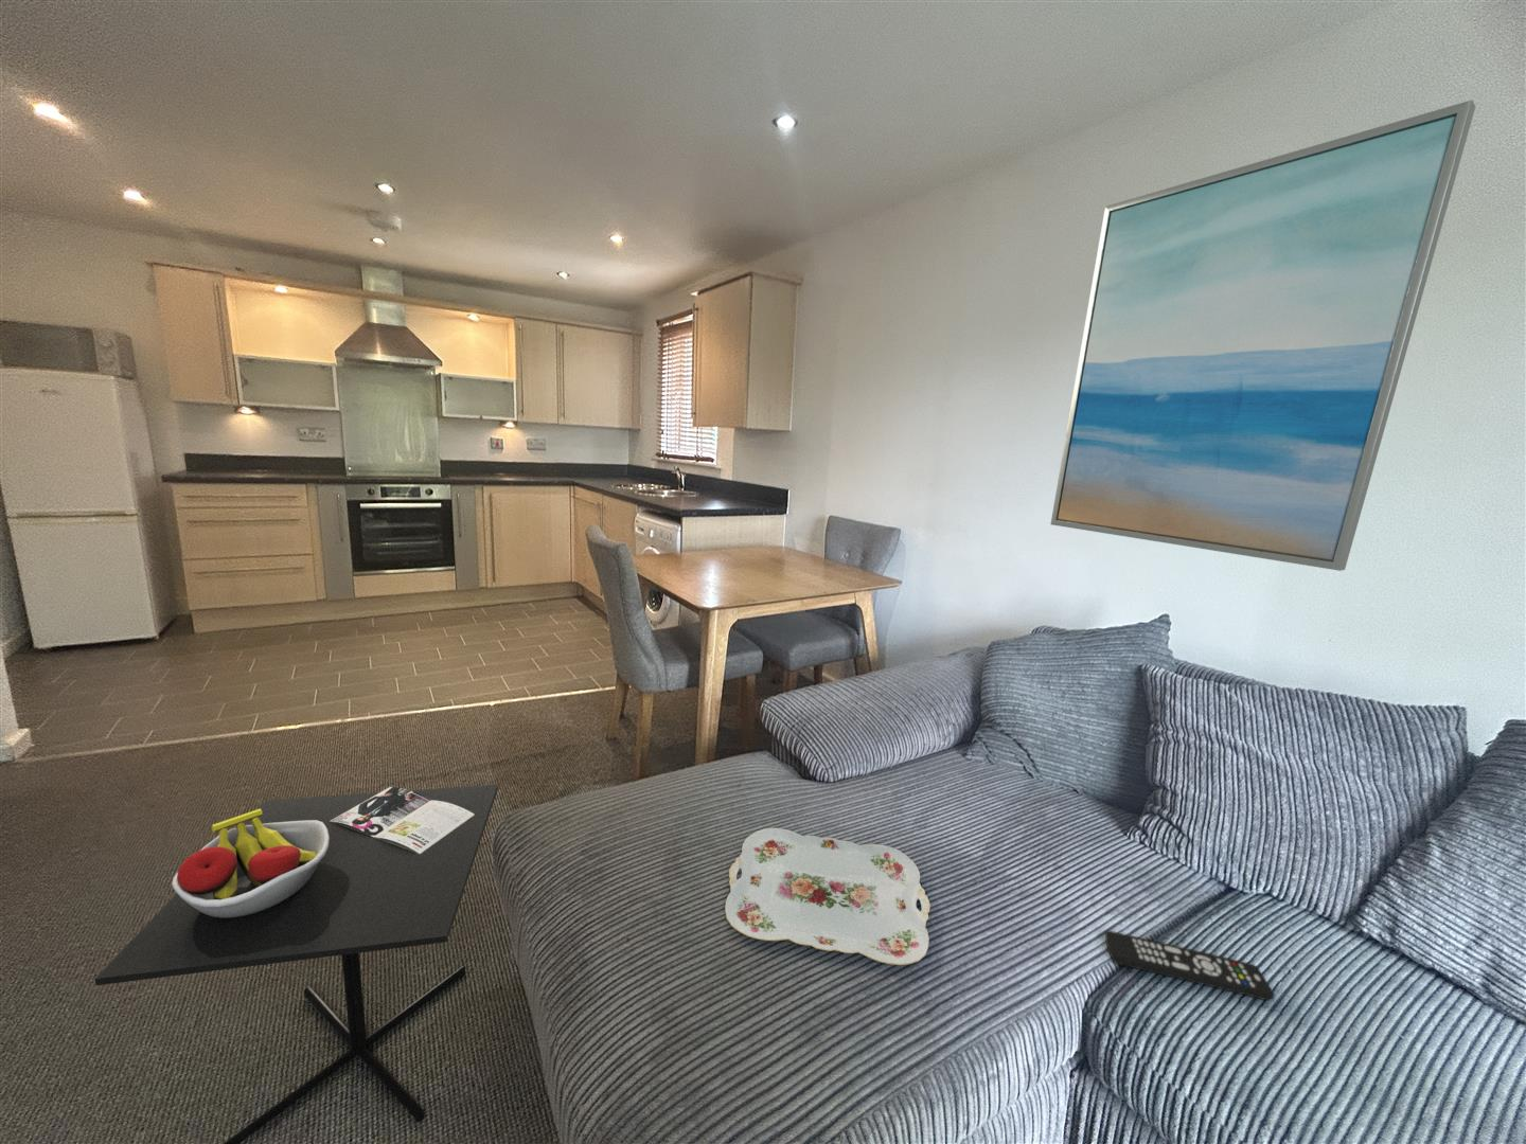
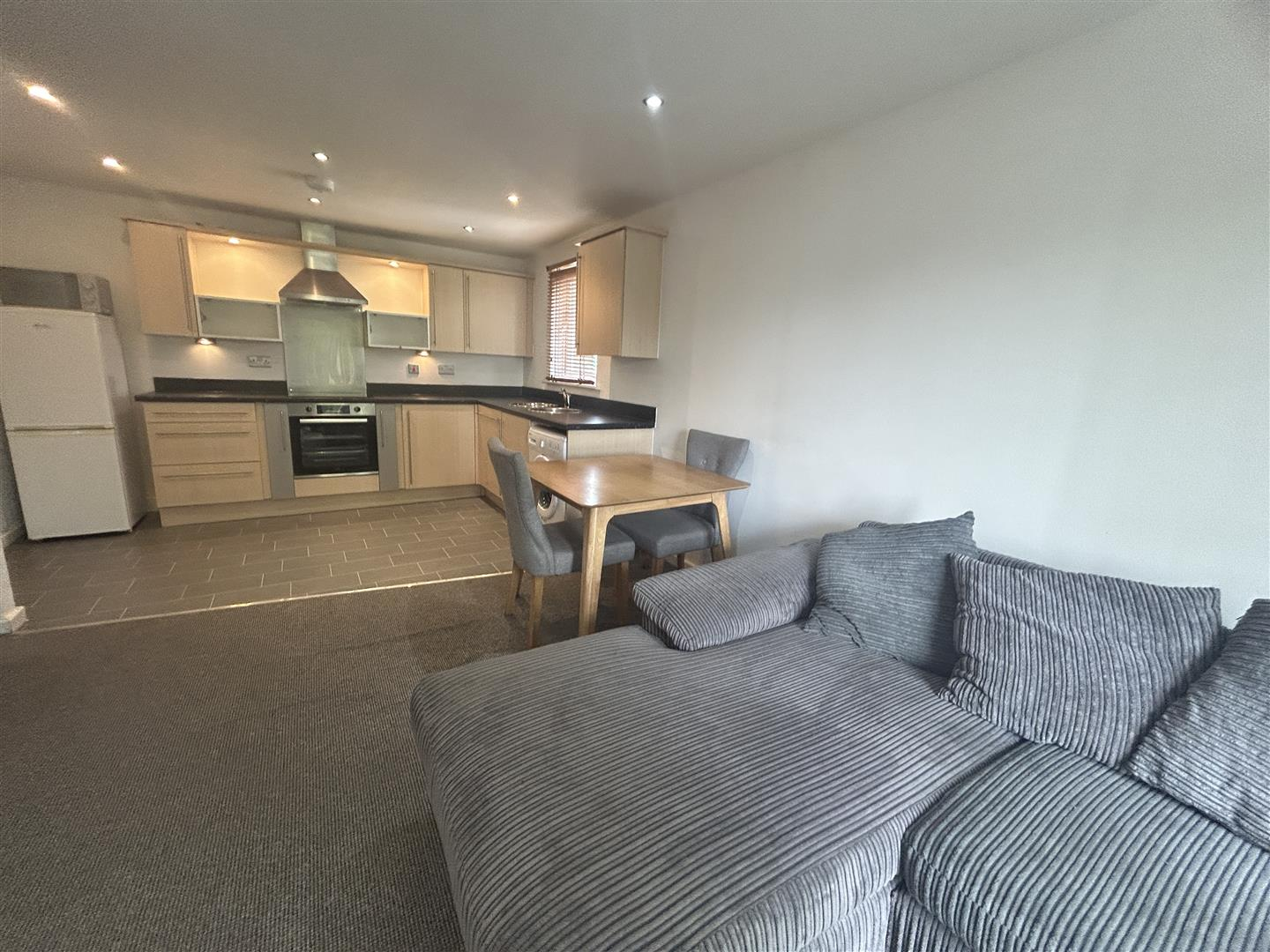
- serving tray (827, 889)
- remote control (1185, 965)
- kitchen table (352, 926)
- wall art (1210, 367)
